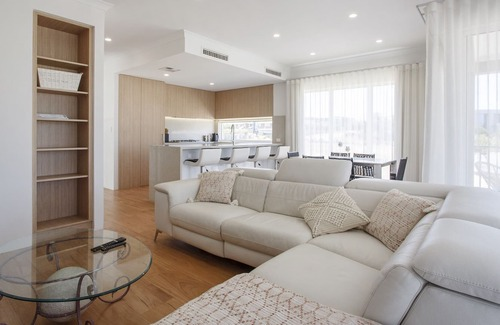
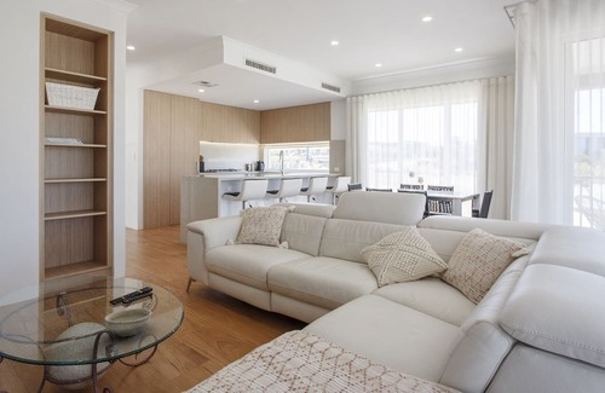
+ bowl (128, 323)
